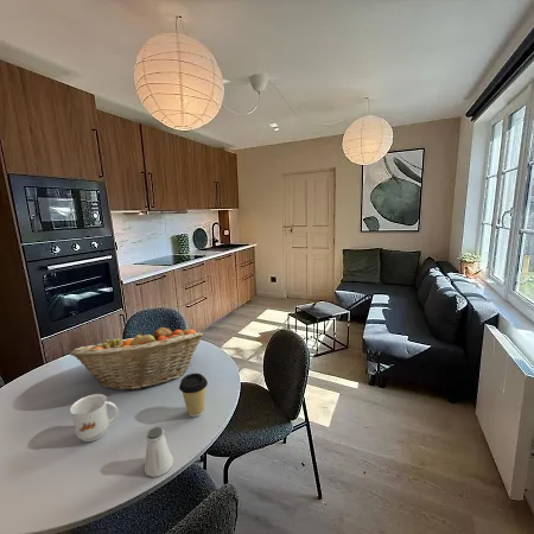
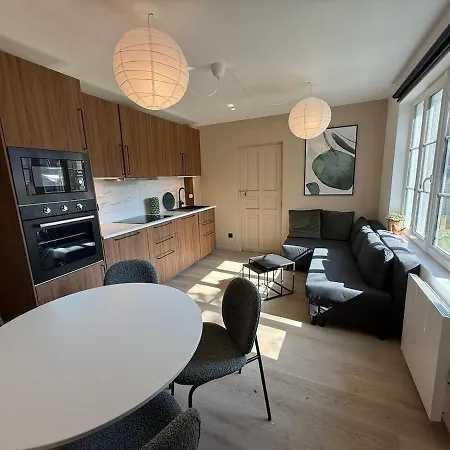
- fruit basket (141, 350)
- saltshaker (157, 447)
- mug (96, 418)
- coffee cup (193, 395)
